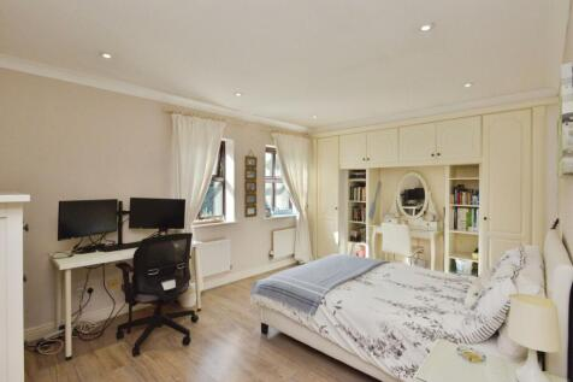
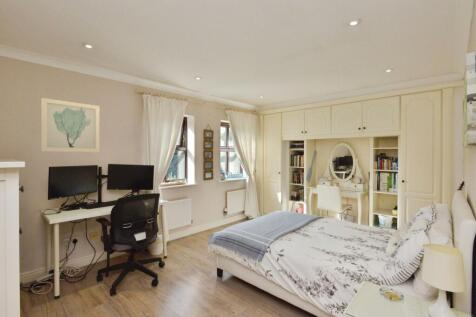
+ wall art (72, 127)
